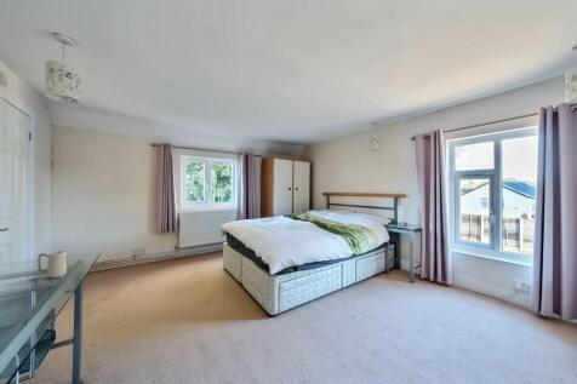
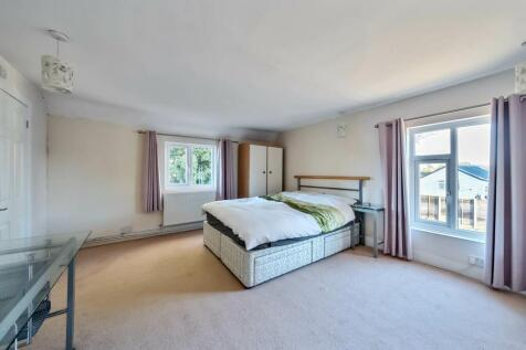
- mug (52, 264)
